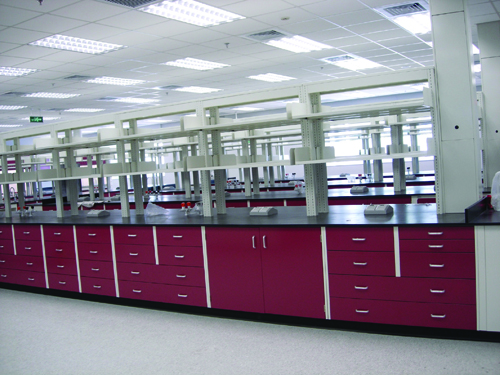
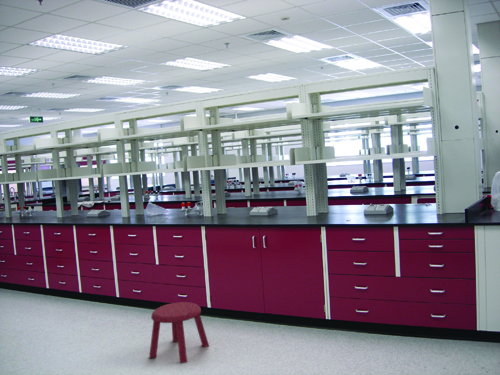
+ stool (177, 329)
